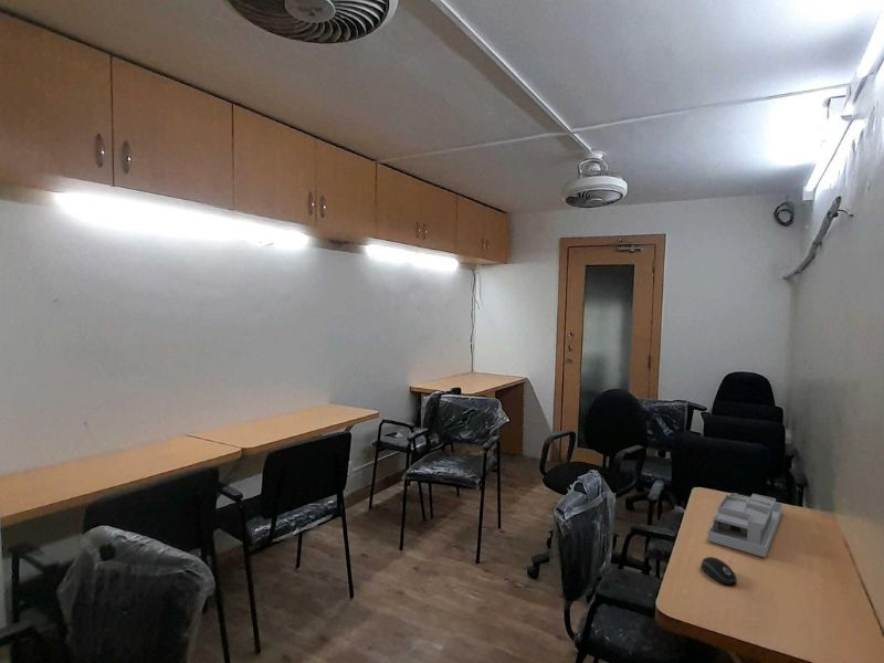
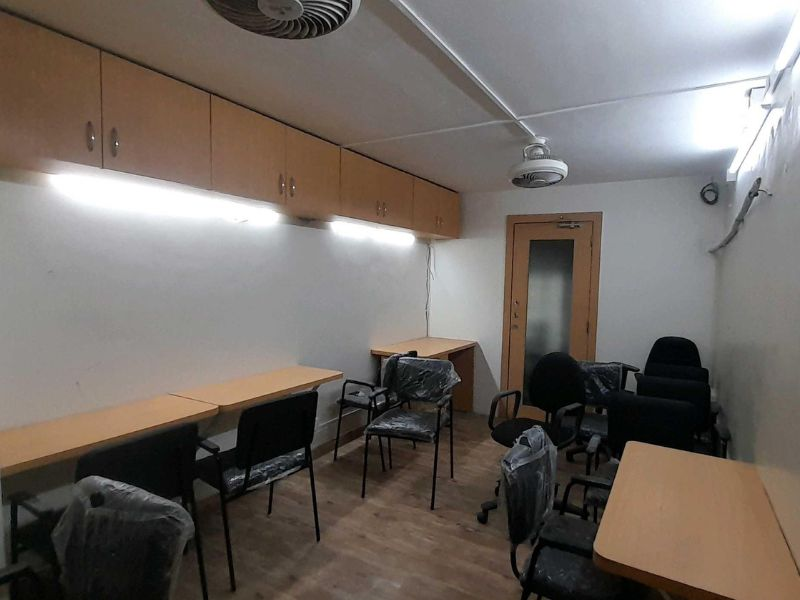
- desk organizer (748, 514)
- computer mouse (717, 567)
